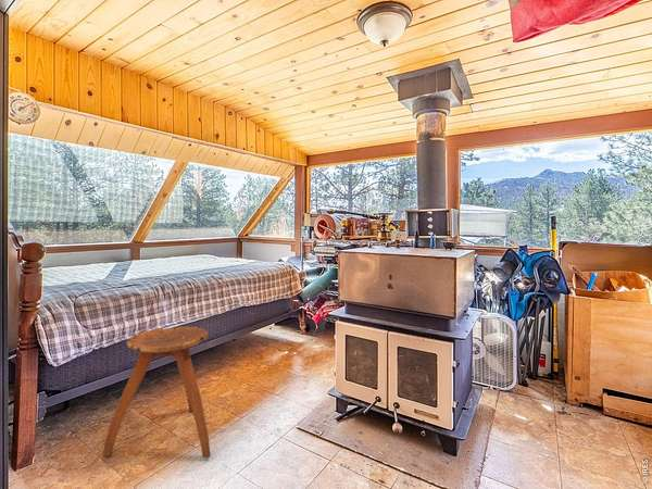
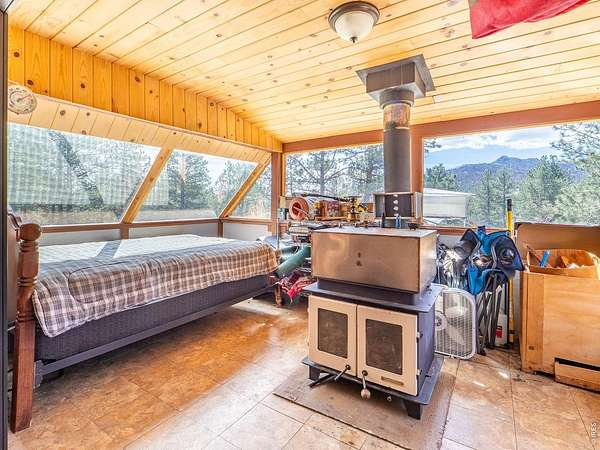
- stool (183, 381)
